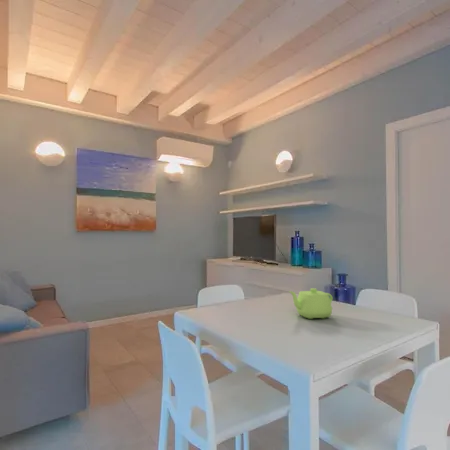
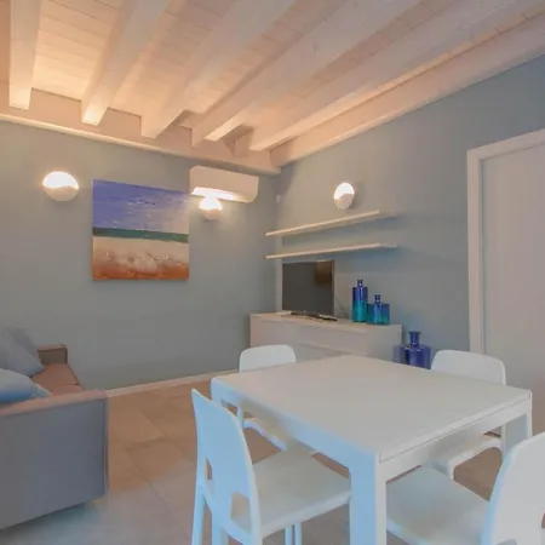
- teapot (310, 302)
